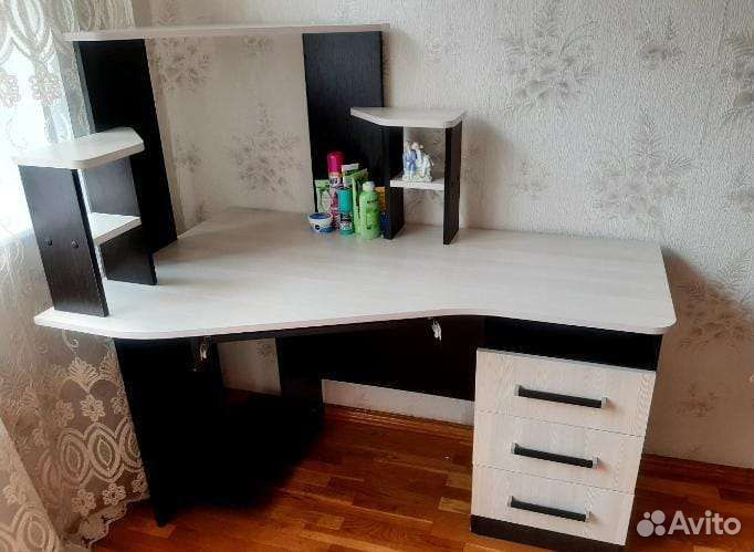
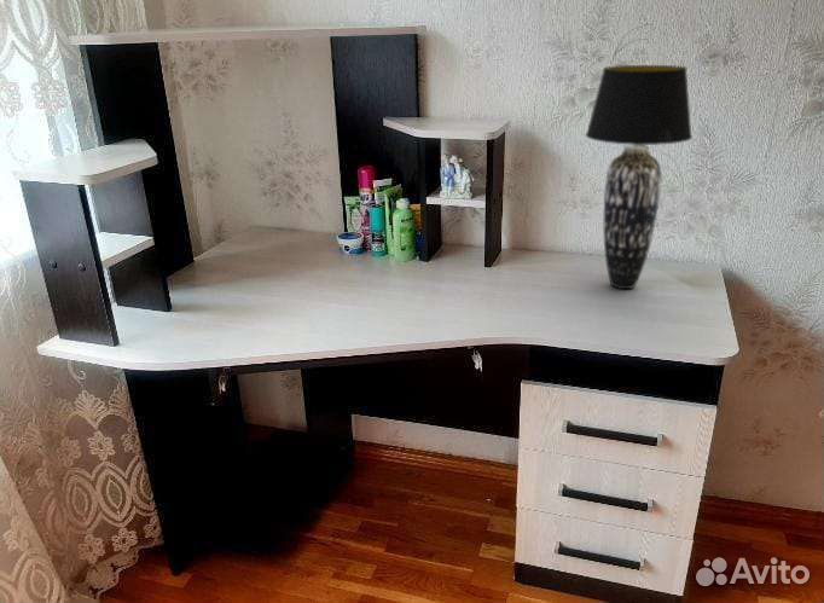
+ table lamp (632, 182)
